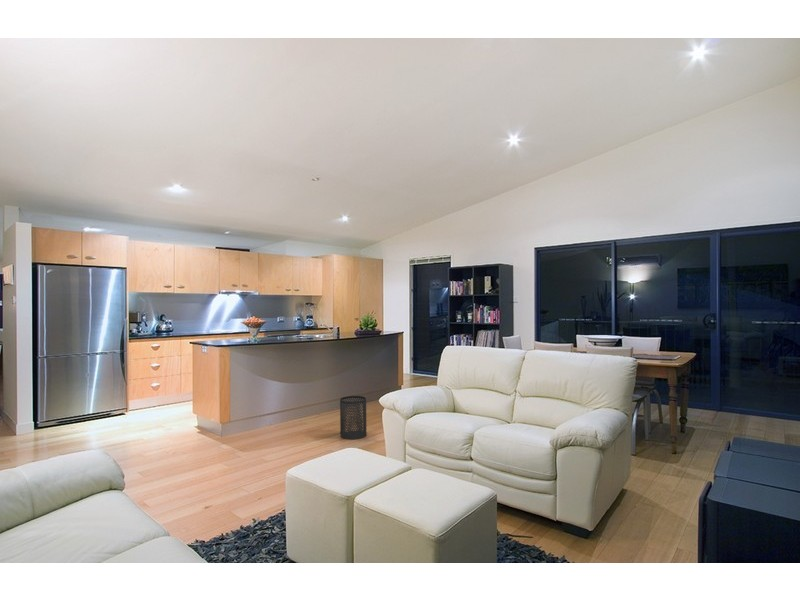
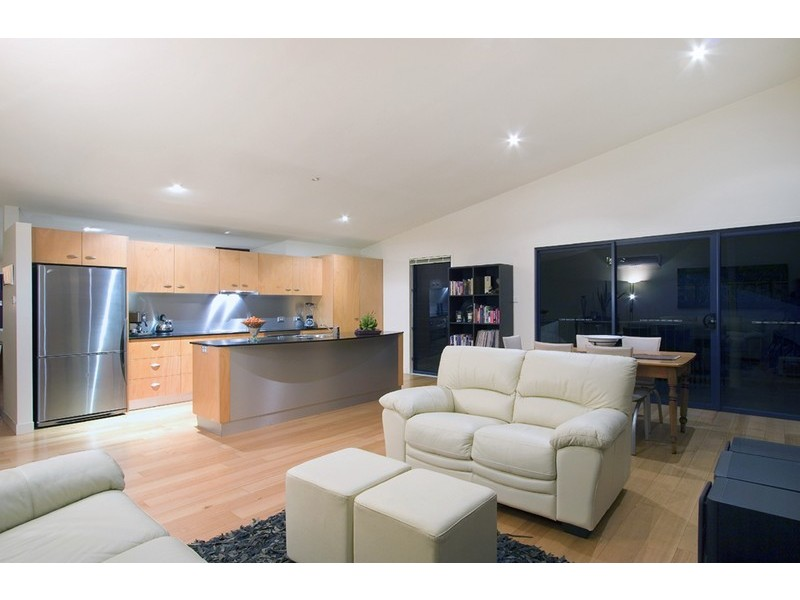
- trash can (353, 416)
